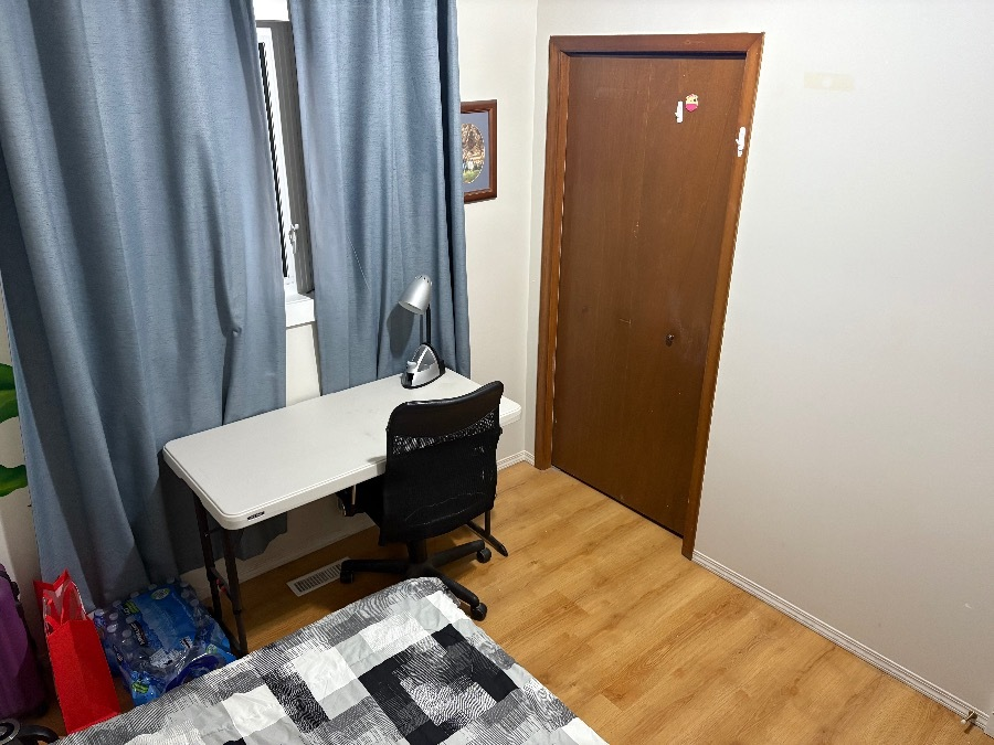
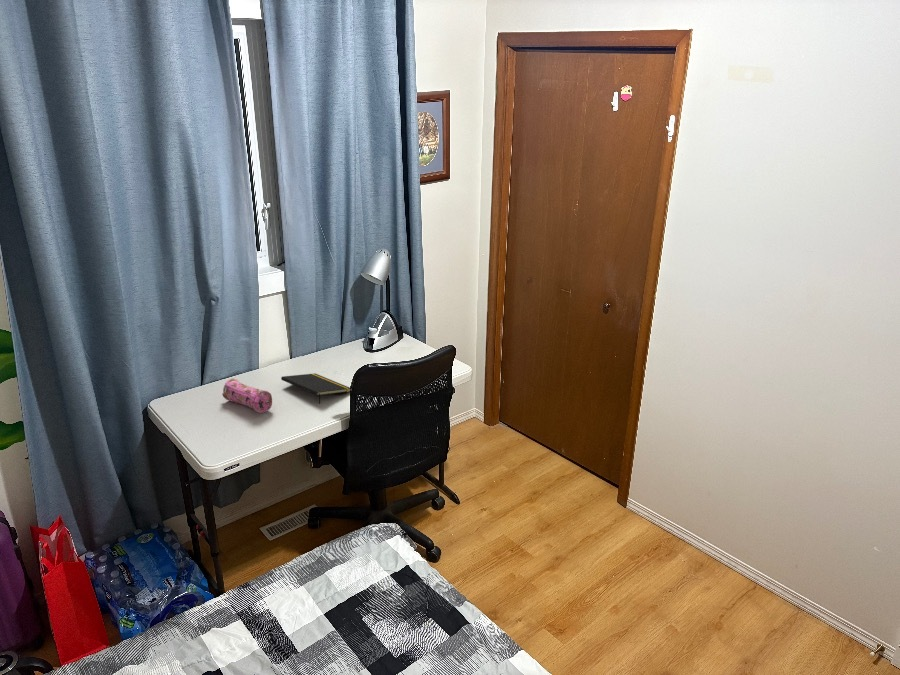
+ notepad (316, 384)
+ pencil case (247, 395)
